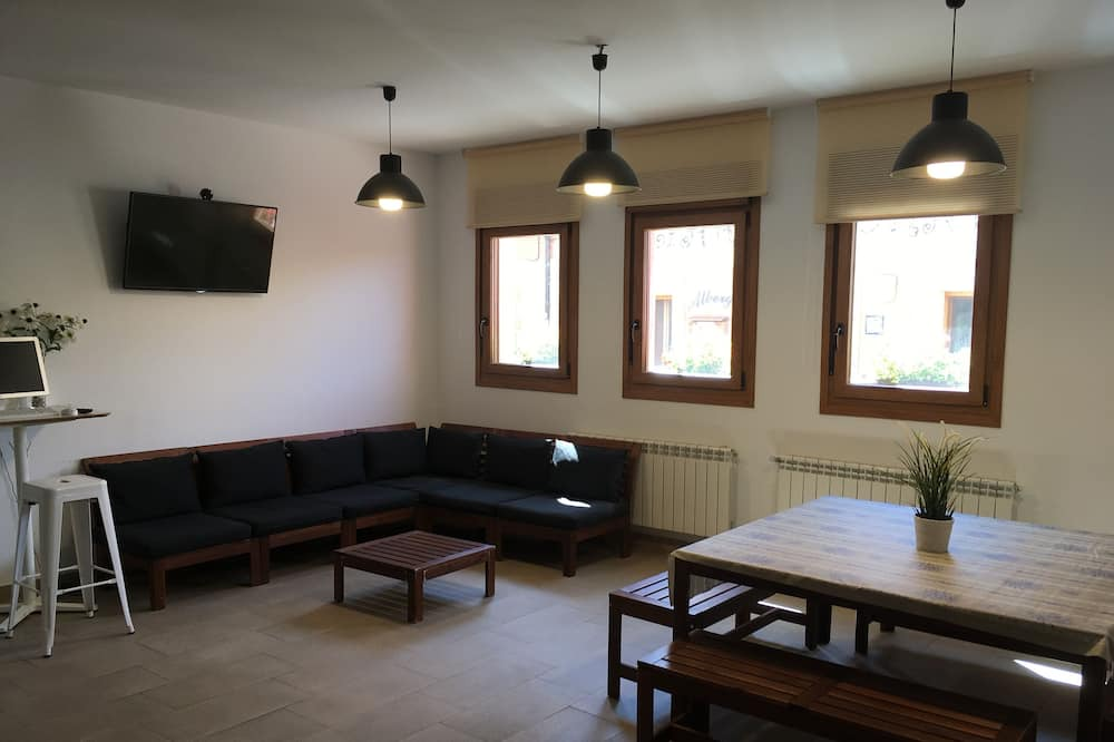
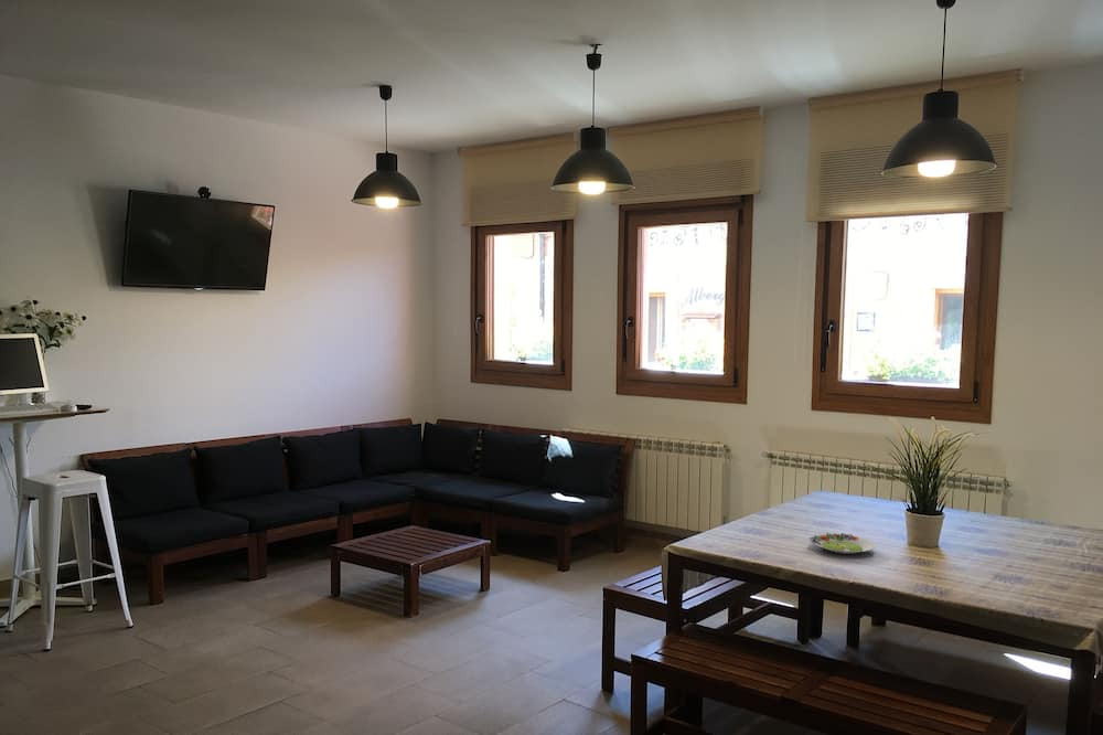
+ salad plate (842, 544)
